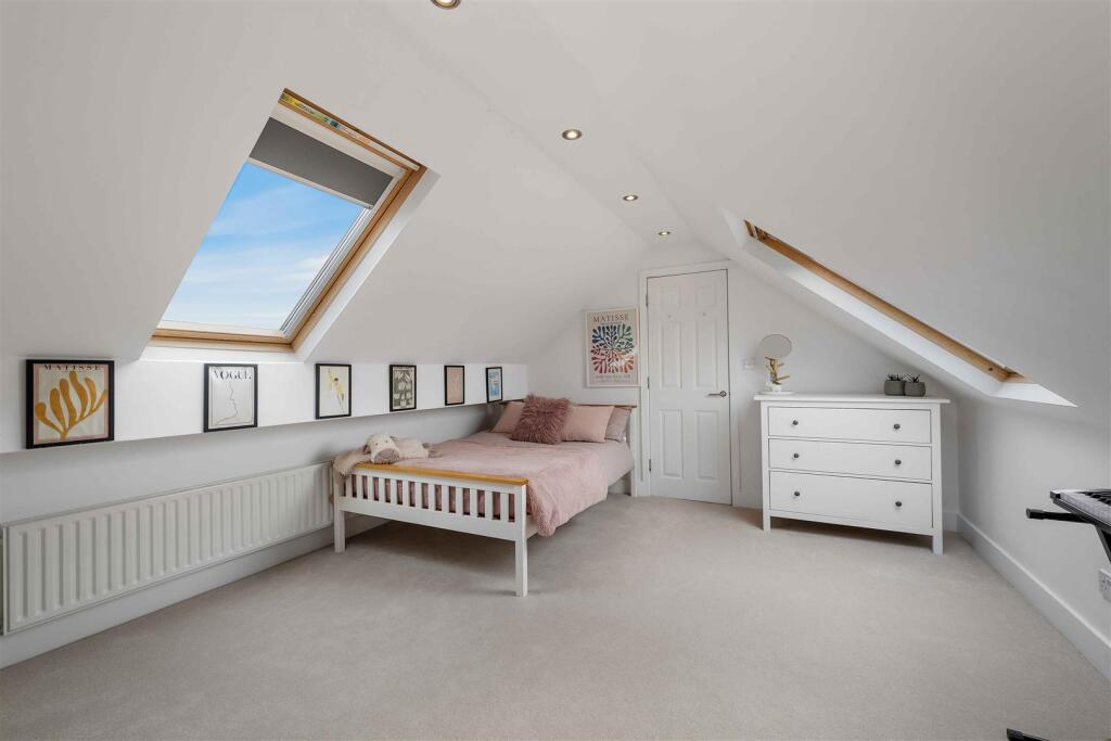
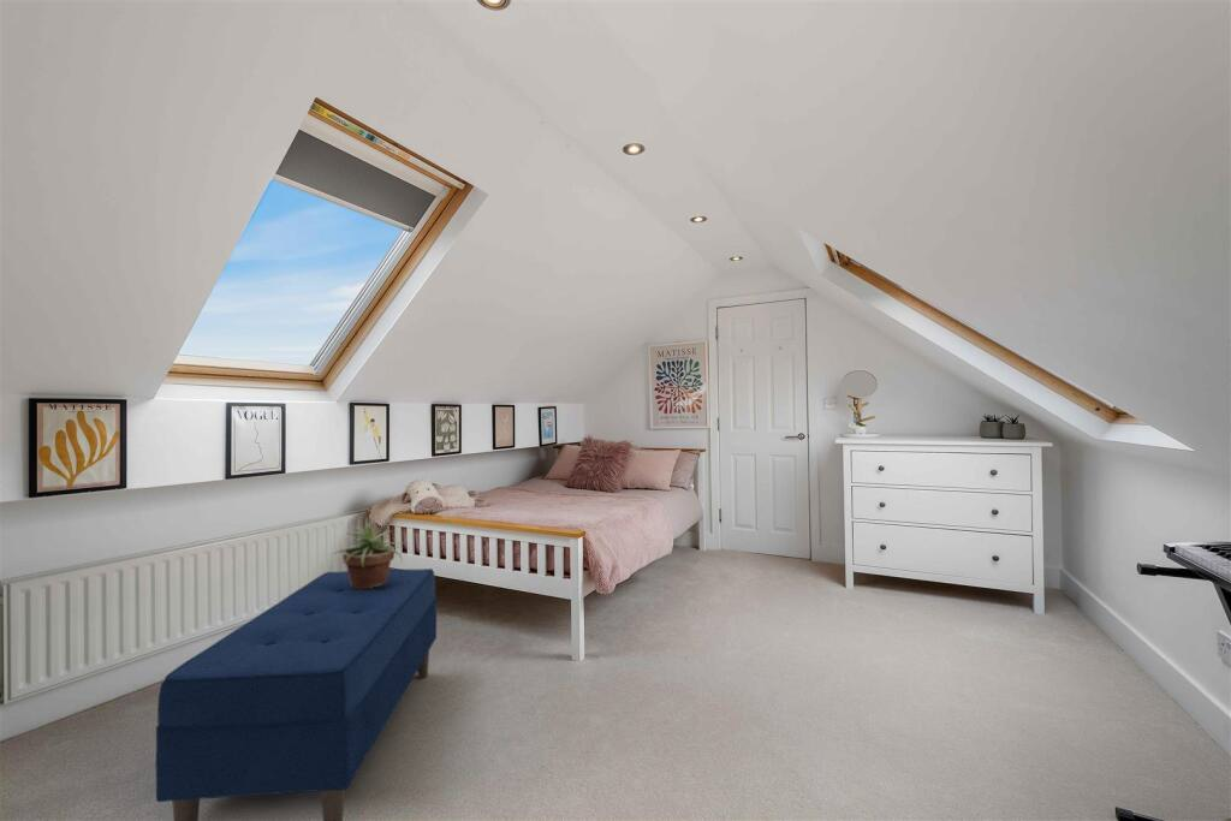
+ bench (333, 674)
+ potted plant (368, 553)
